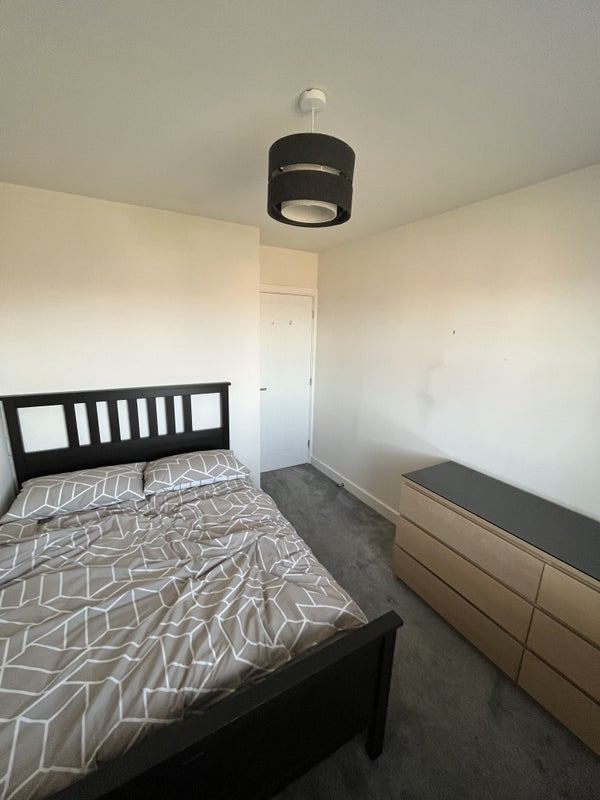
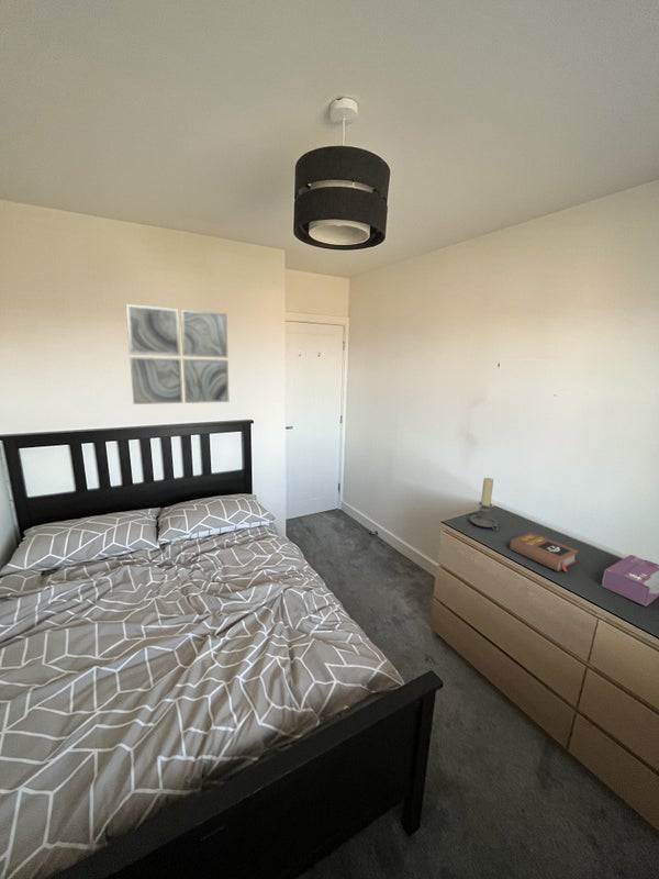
+ candle holder (488, 502)
+ book (545, 550)
+ tissue box (637, 577)
+ wall art (180, 358)
